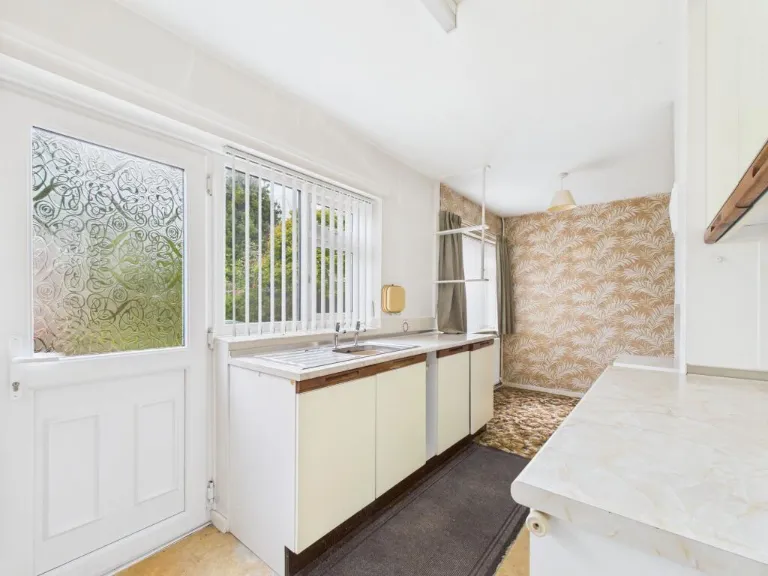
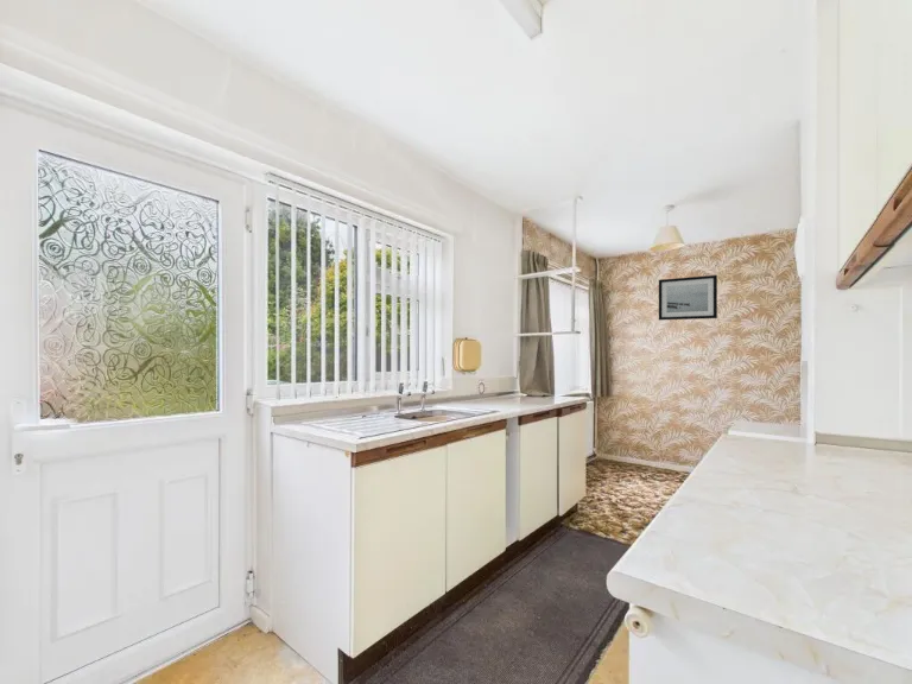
+ wall art (686, 298)
